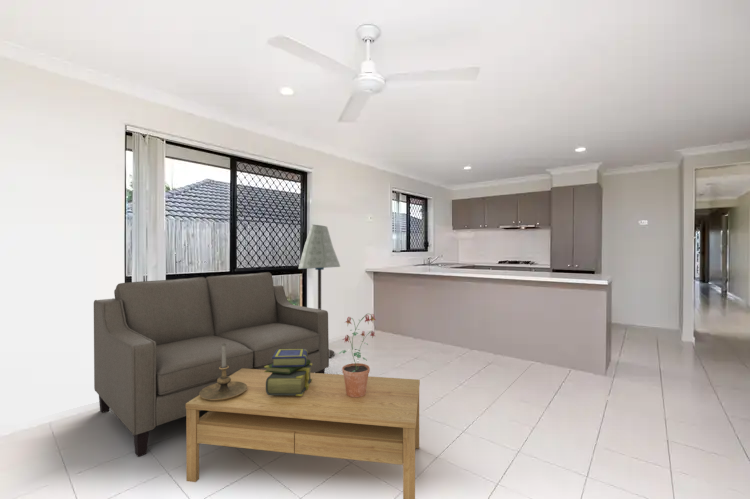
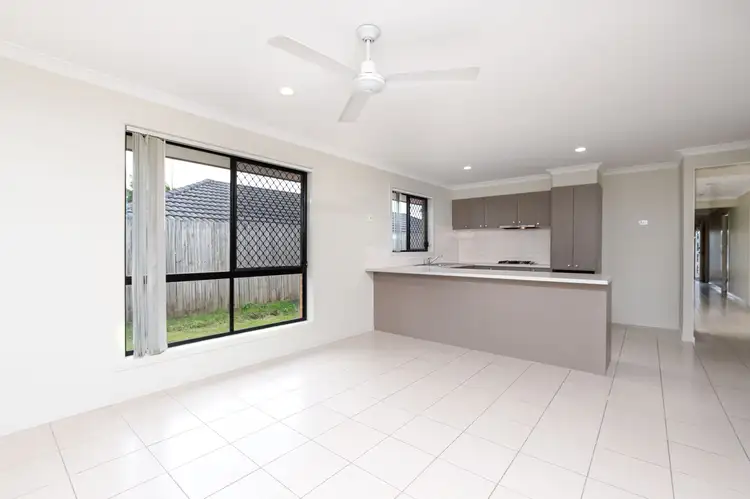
- floor lamp (319, 289)
- candle holder (223, 367)
- potted plant (357, 352)
- stack of books (289, 368)
- sofa (223, 336)
- coffee table (312, 426)
